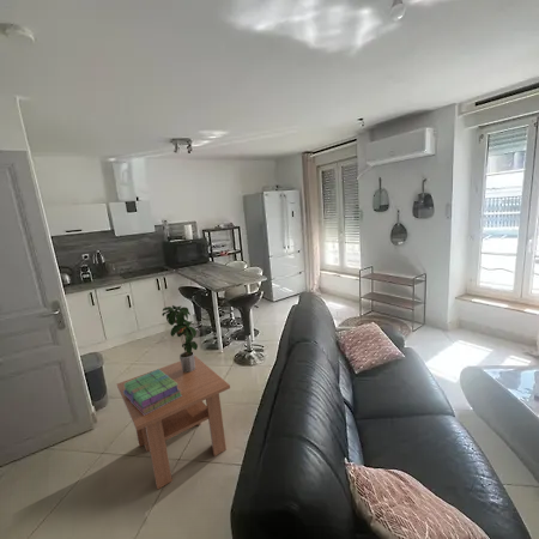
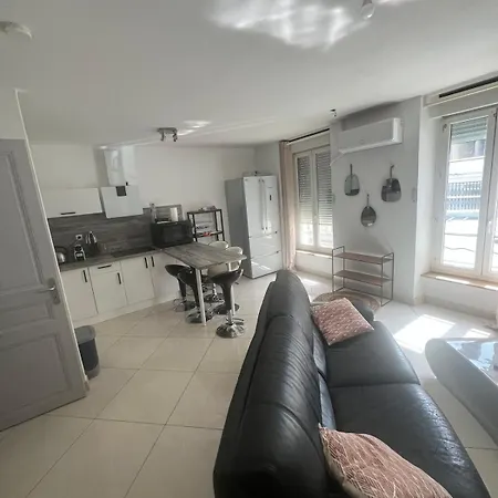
- coffee table (176, 416)
- stack of books (151, 389)
- potted plant (182, 338)
